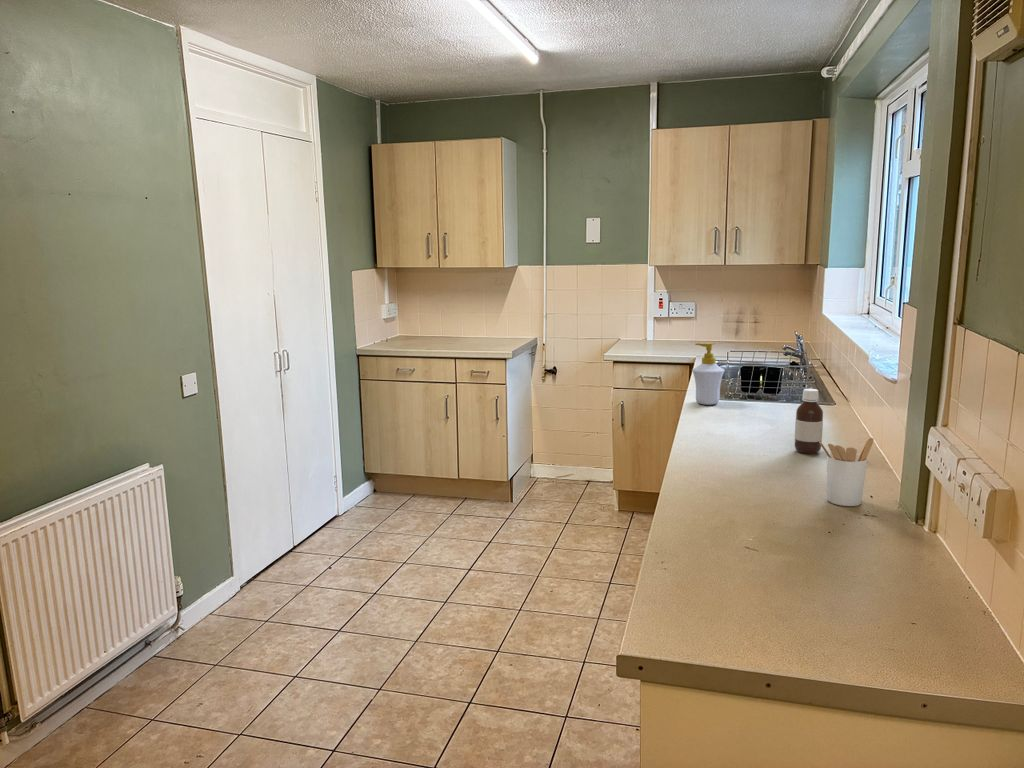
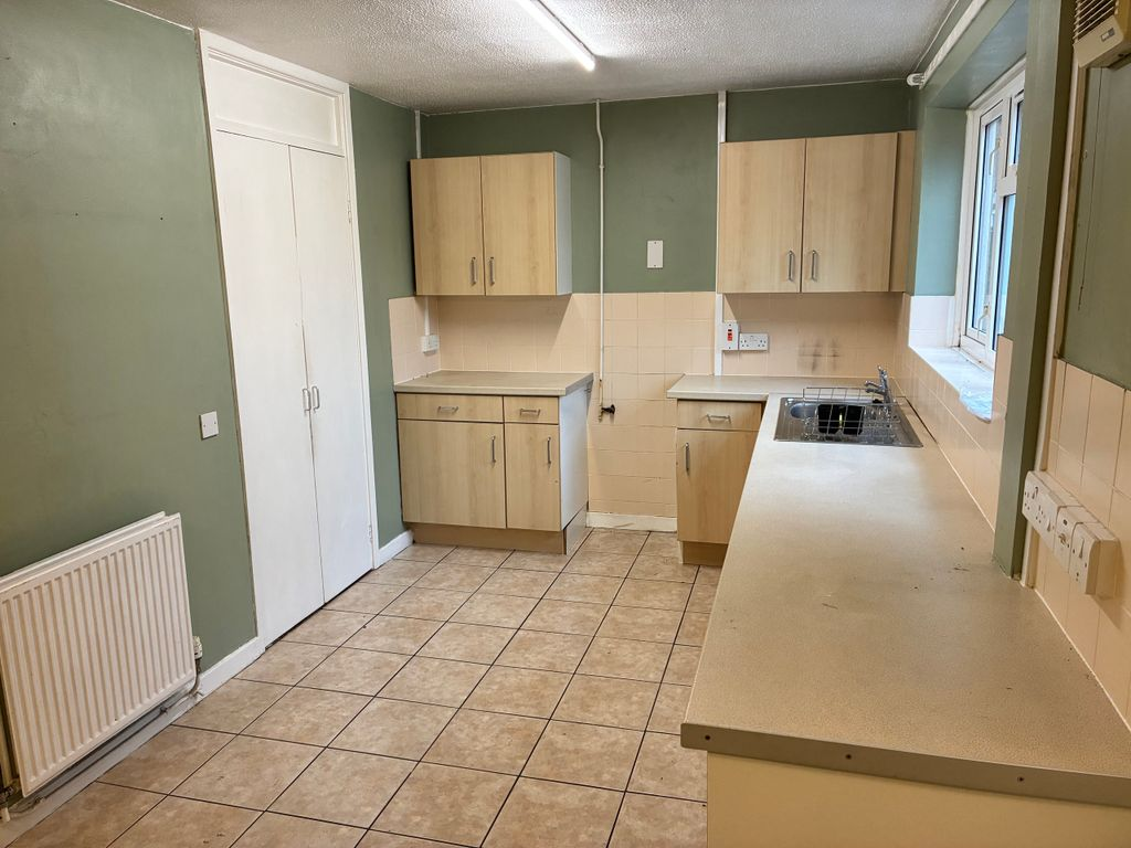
- soap bottle (708, 373)
- bottle (809, 420)
- utensil holder (844, 470)
